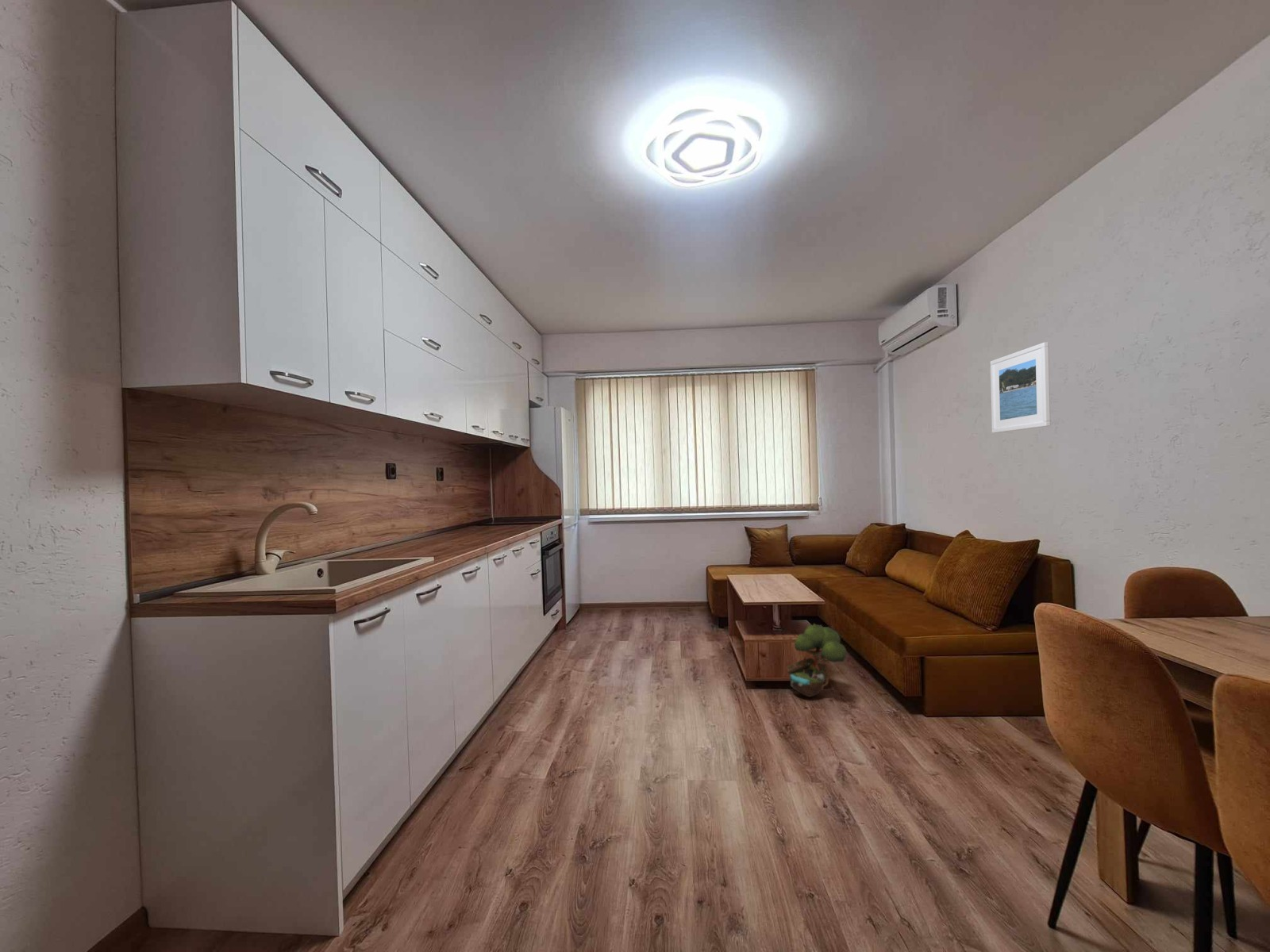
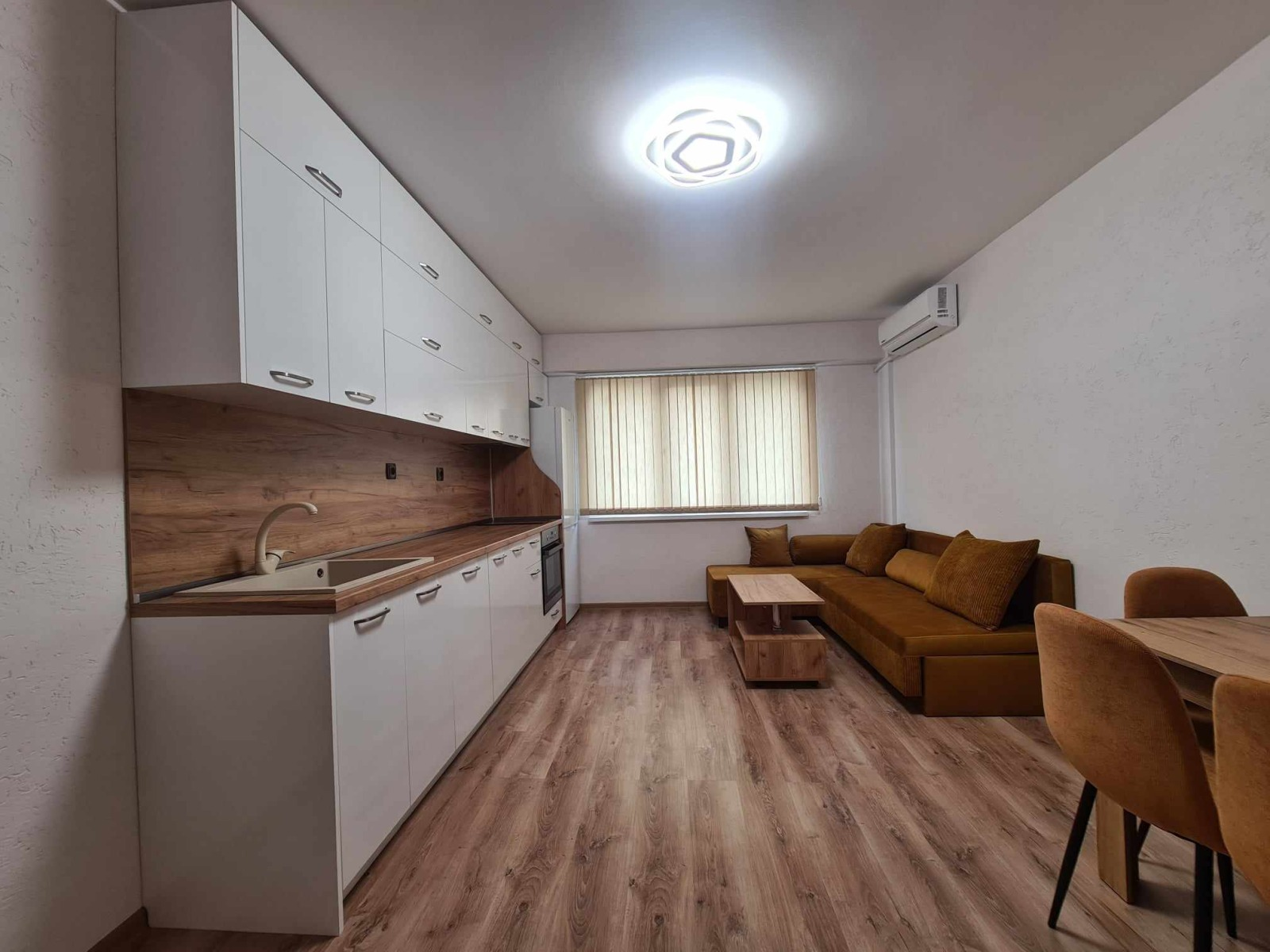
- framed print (1018, 391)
- decorative tree (814, 662)
